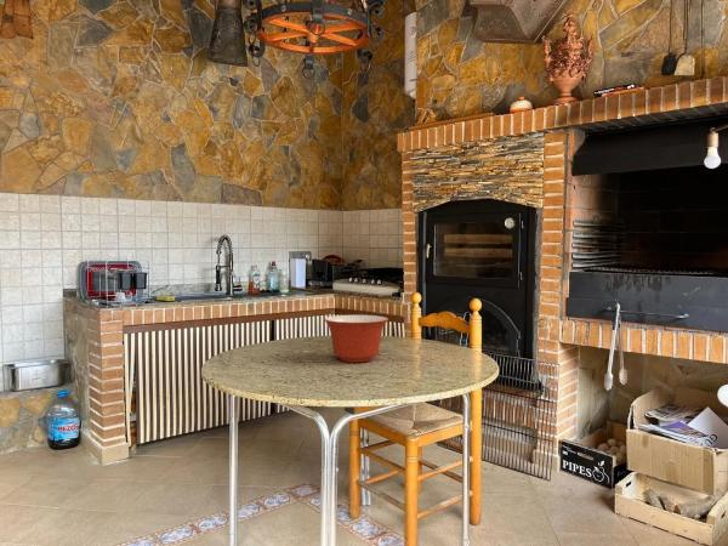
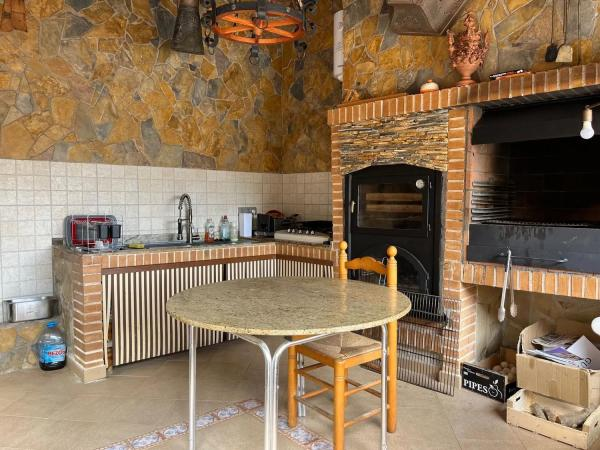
- mixing bowl (356, 339)
